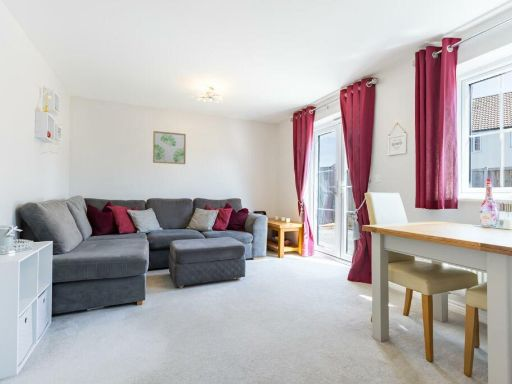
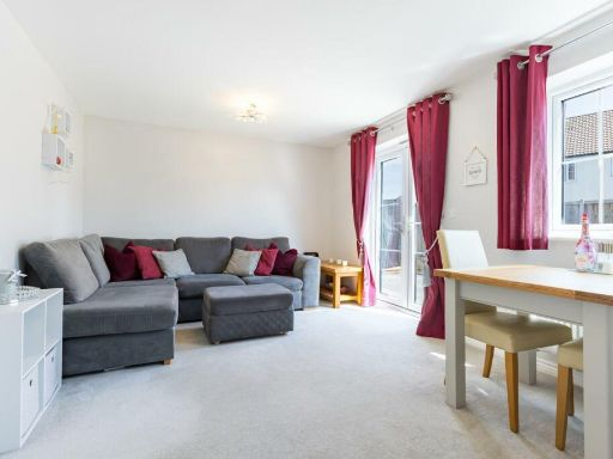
- wall art (169, 148)
